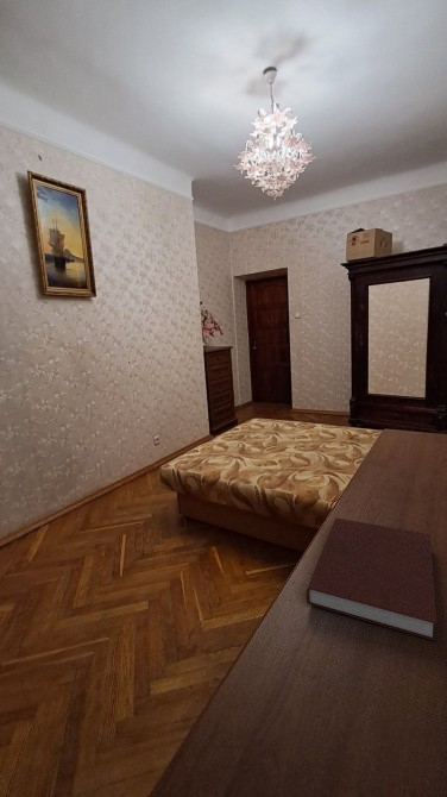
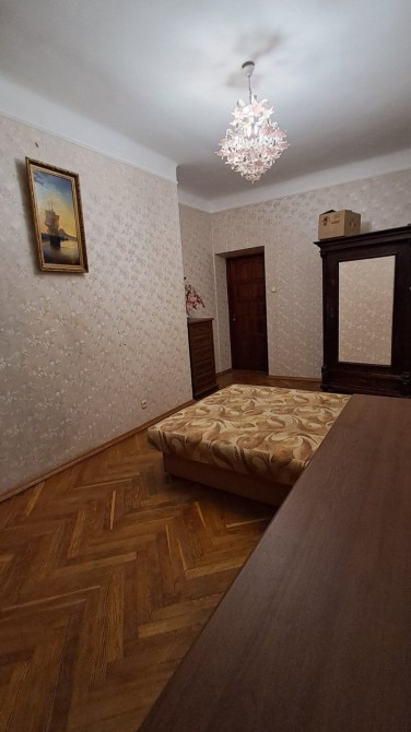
- notebook (373, 565)
